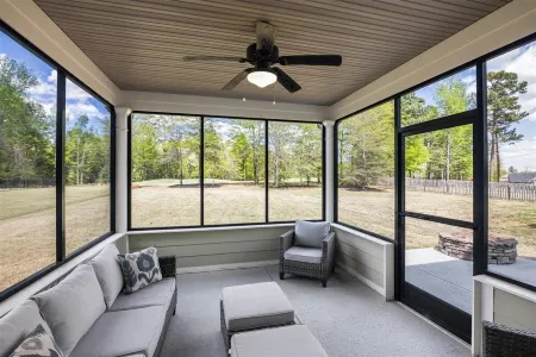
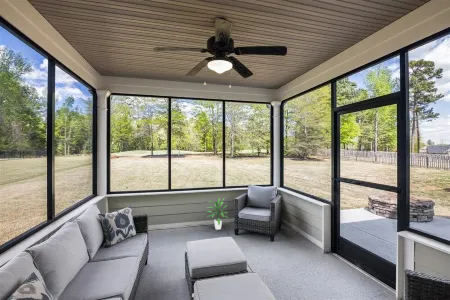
+ indoor plant (217, 213)
